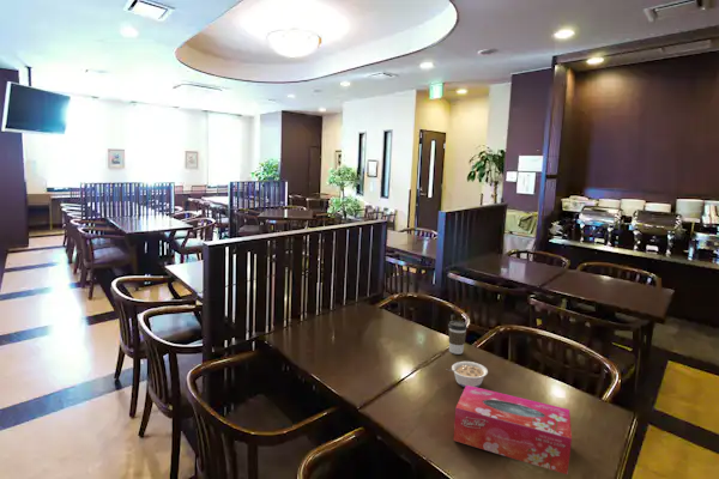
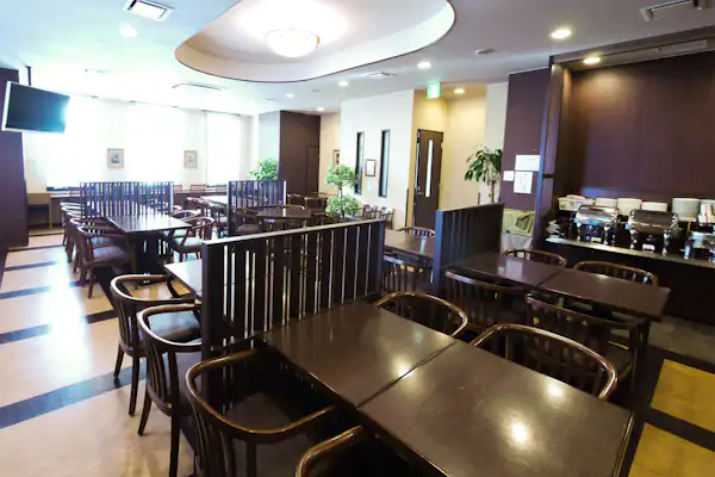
- coffee cup (457, 336)
- legume (469, 374)
- tissue box (510, 424)
